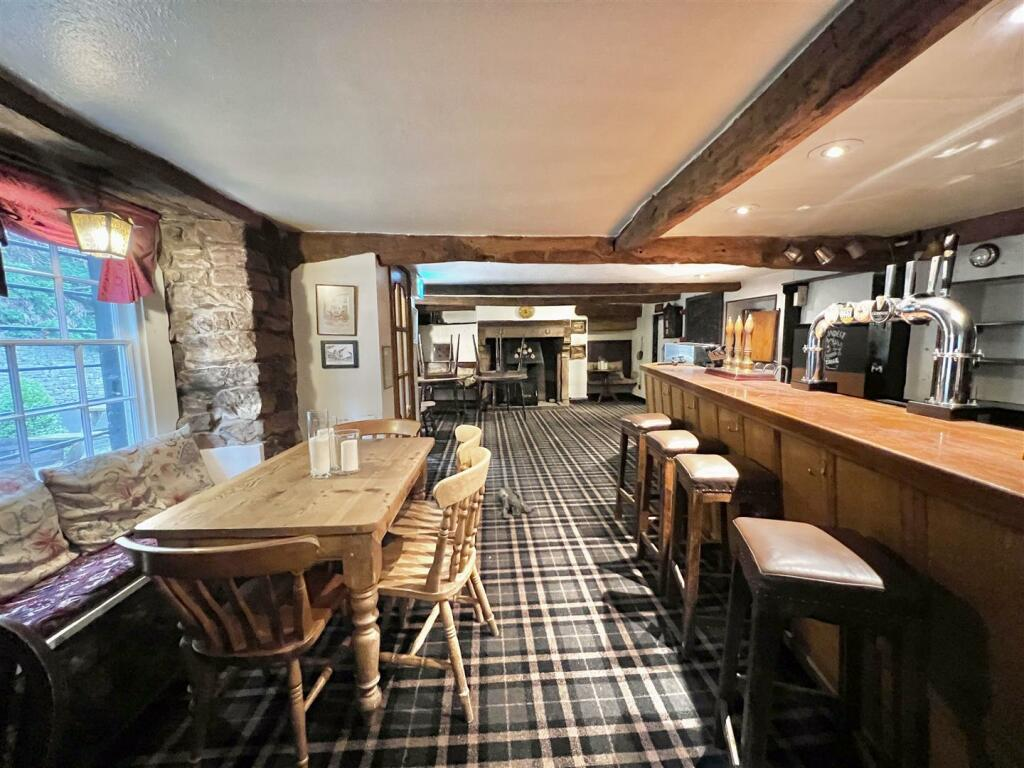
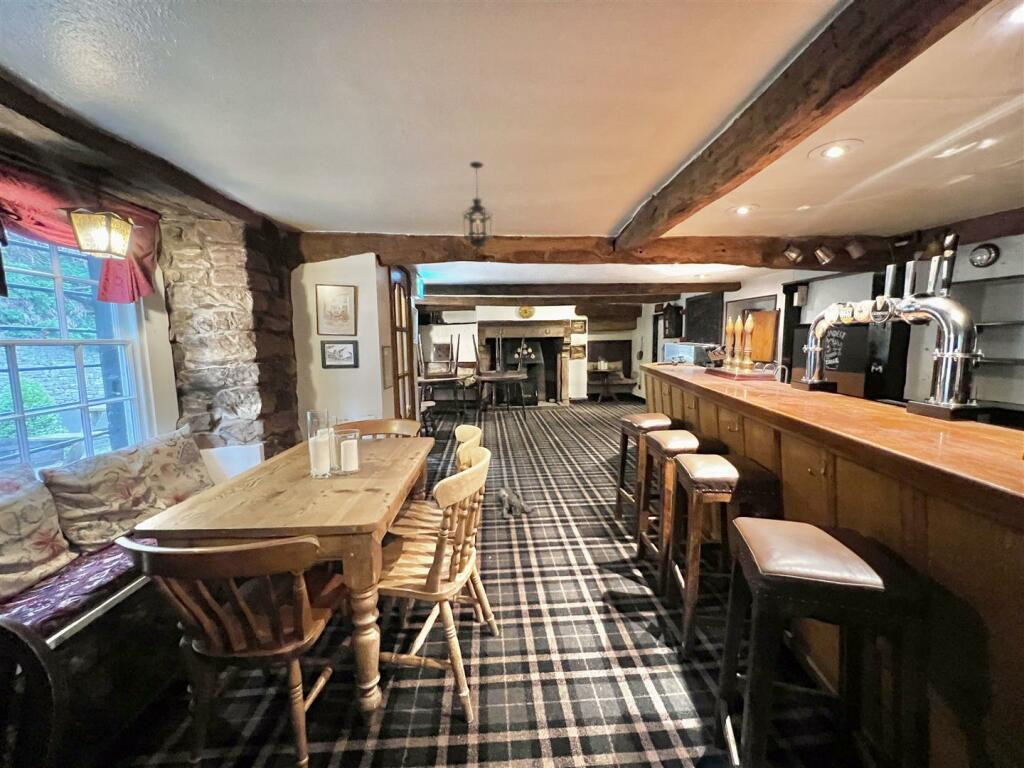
+ hanging lantern (477, 208)
